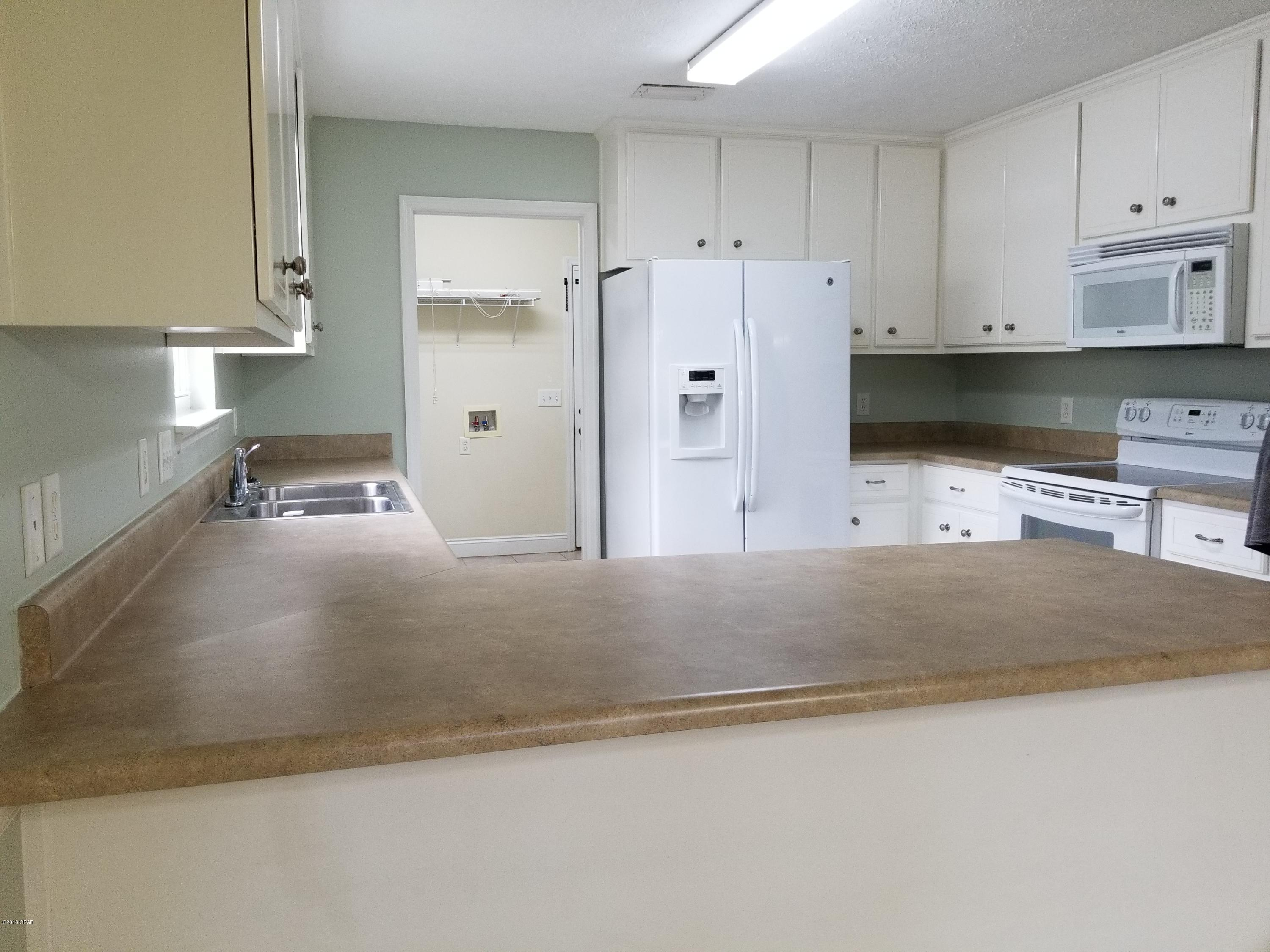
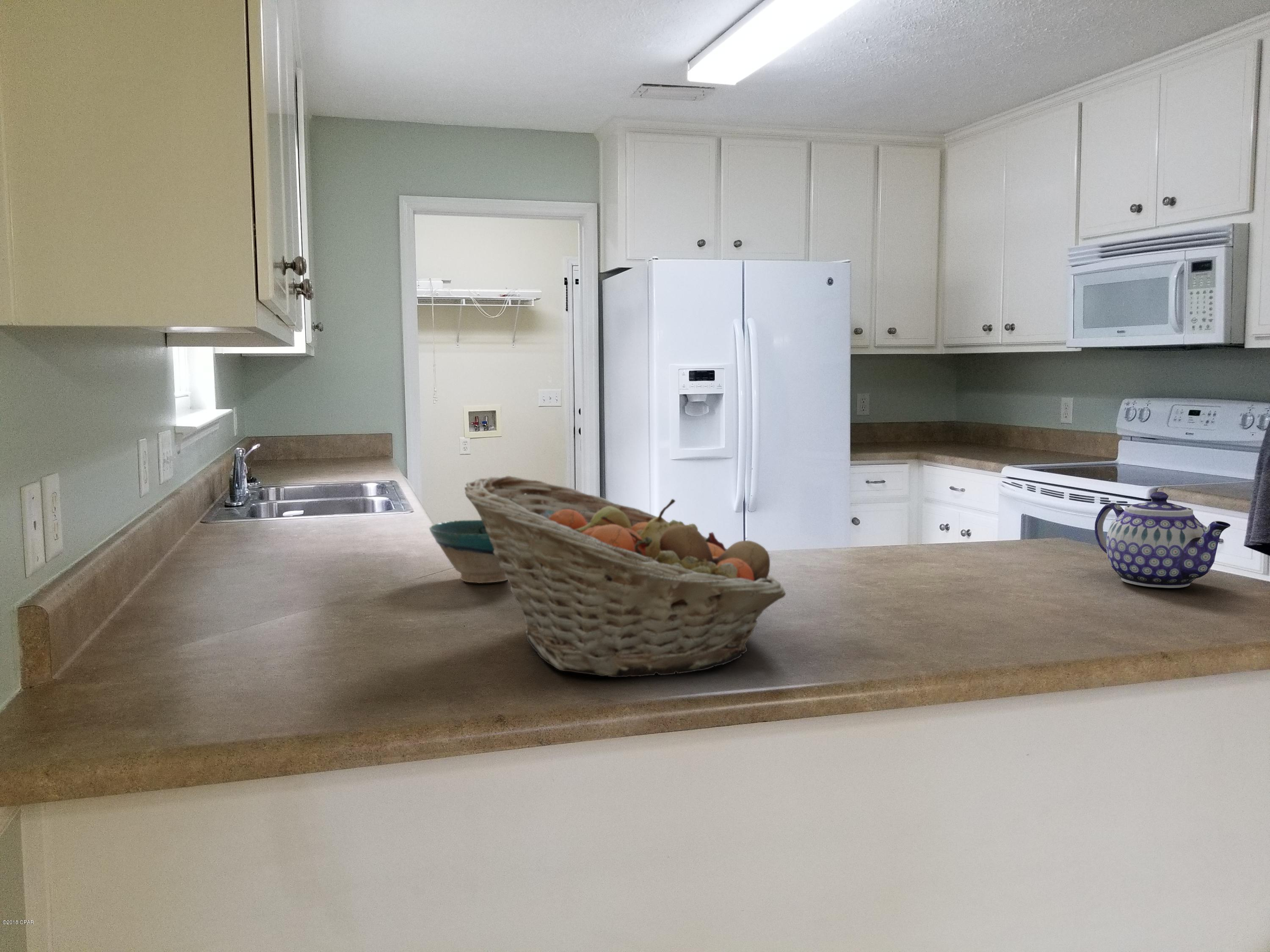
+ teapot (1157, 537)
+ bowl (485, 552)
+ fruit basket (622, 561)
